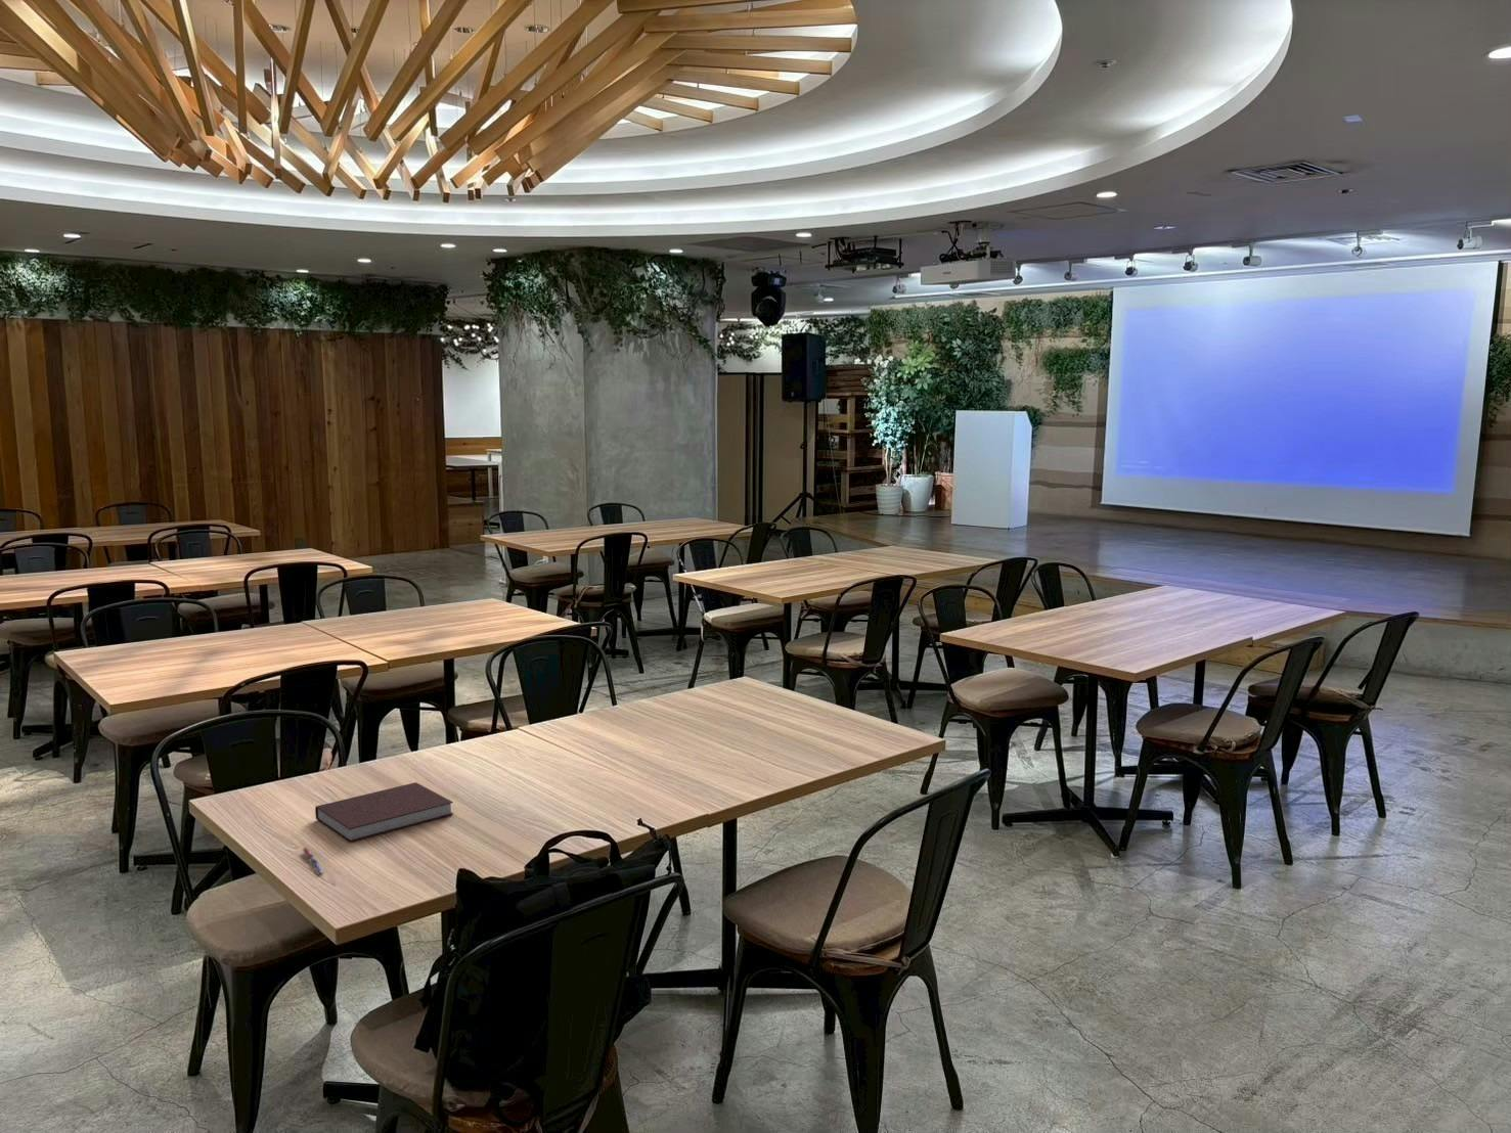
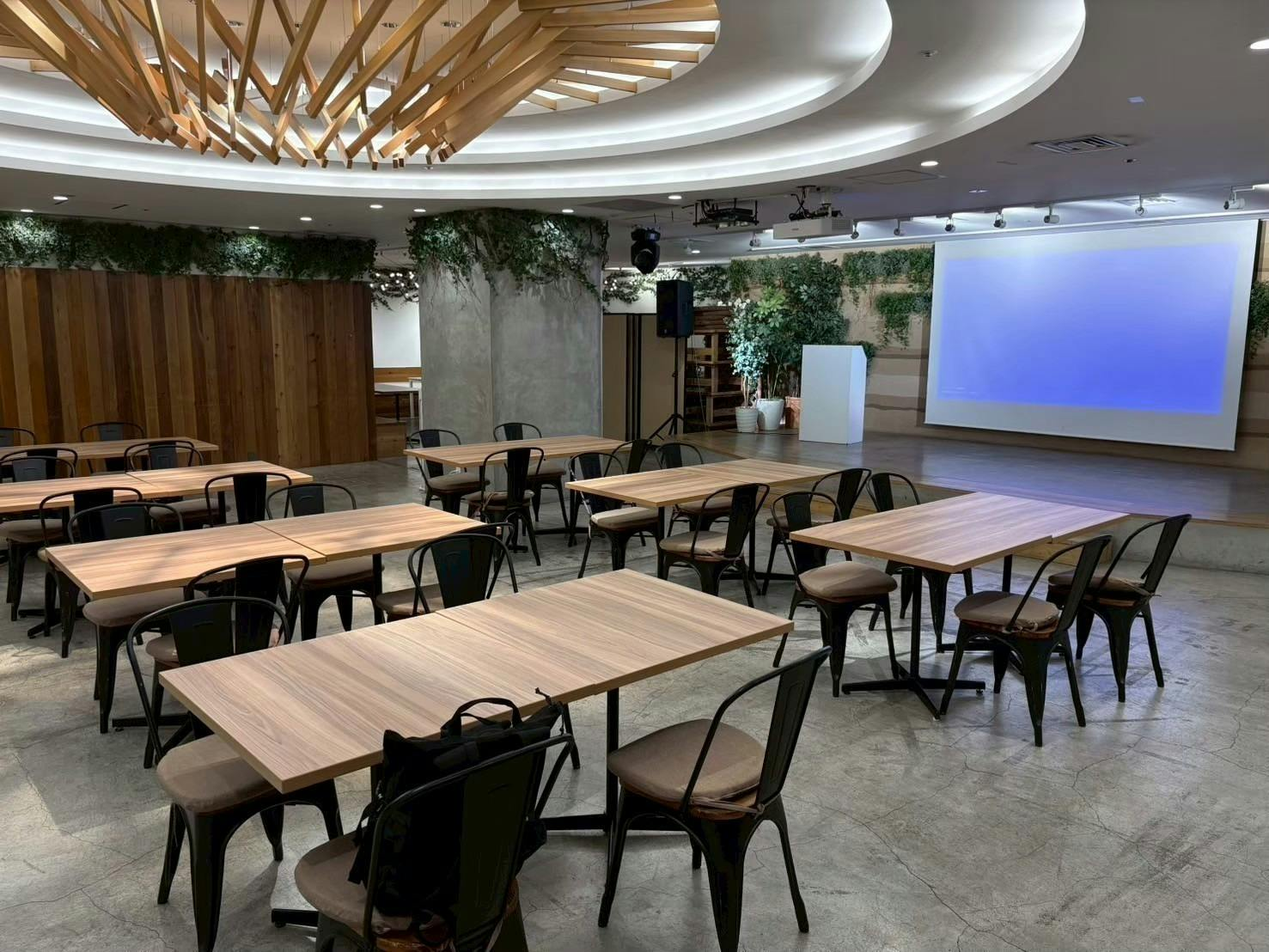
- pen (313, 859)
- notebook (385, 809)
